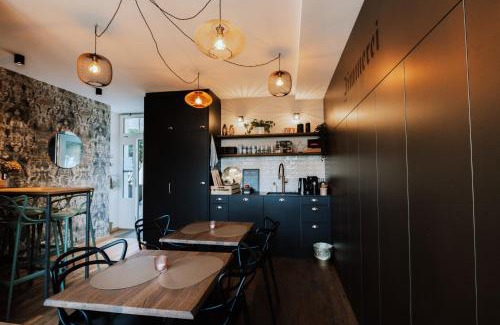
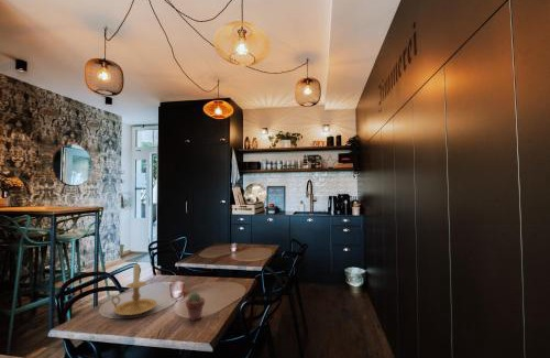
+ candle holder (135, 286)
+ potted succulent (195, 304)
